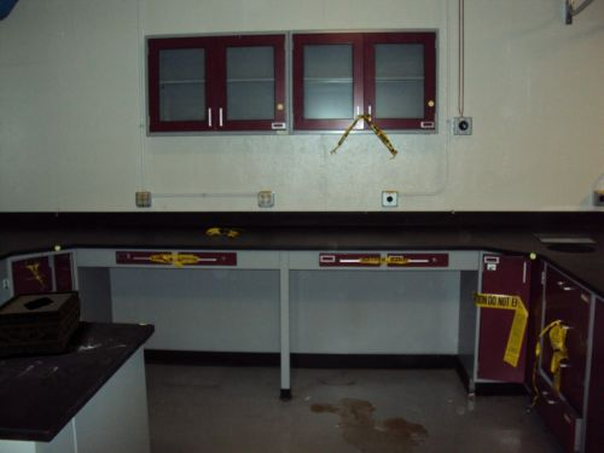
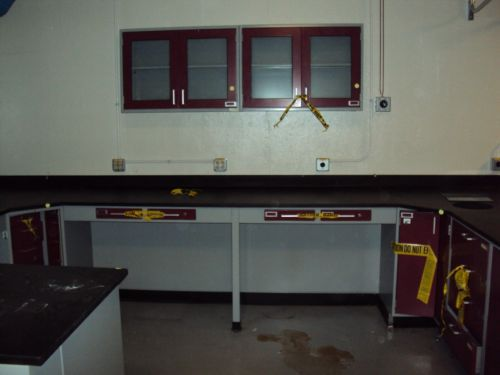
- tissue box (37, 320)
